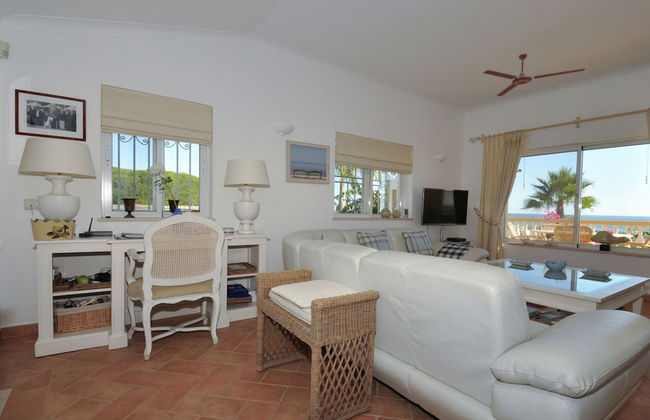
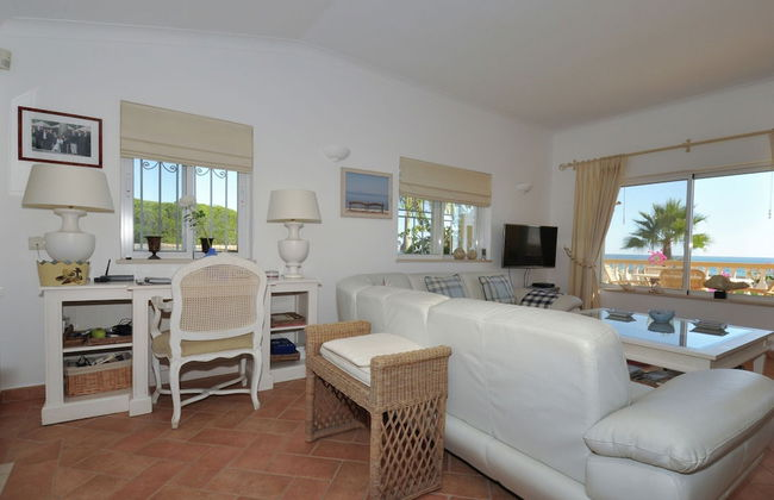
- ceiling fan (534, 76)
